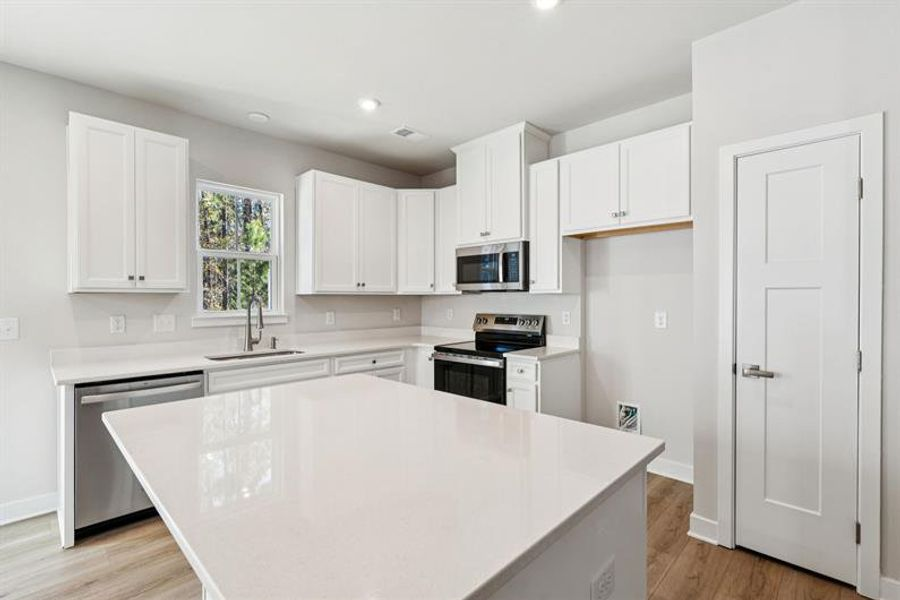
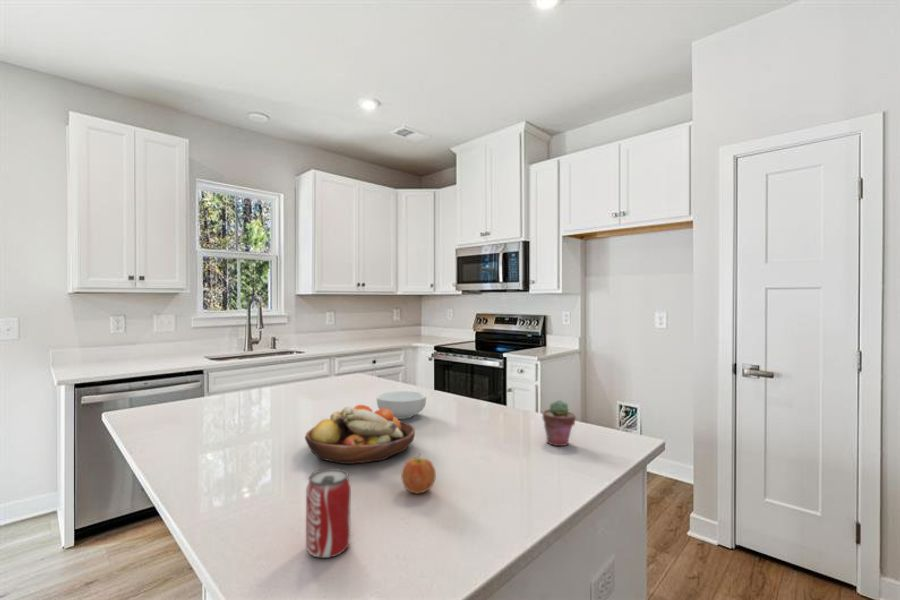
+ potted succulent (558, 421)
+ fruit bowl (362, 426)
+ cereal bowl (401, 405)
+ apple (418, 472)
+ beverage can (328, 511)
